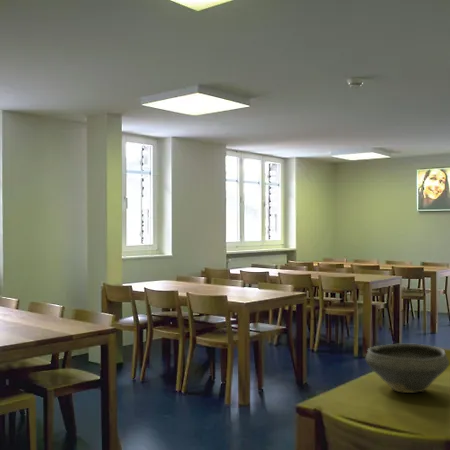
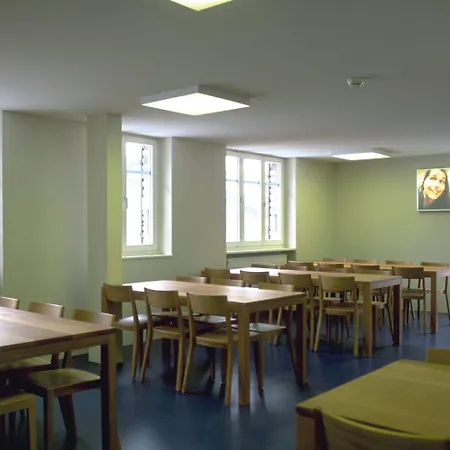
- bowl (406, 369)
